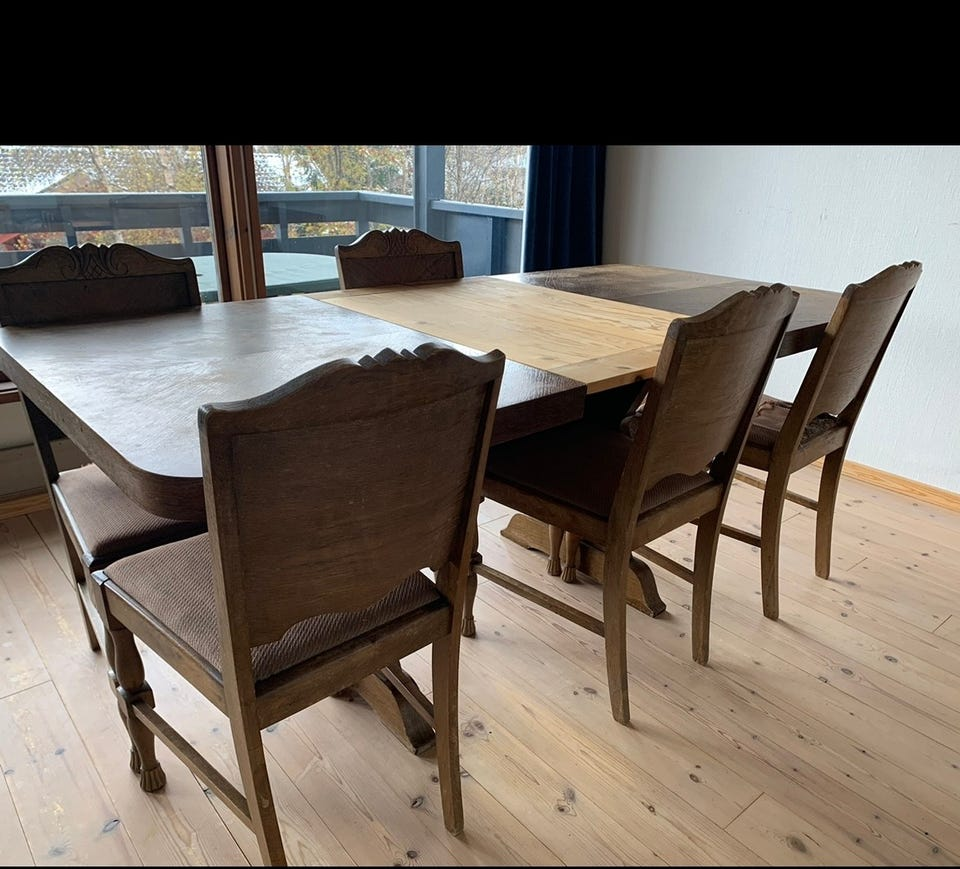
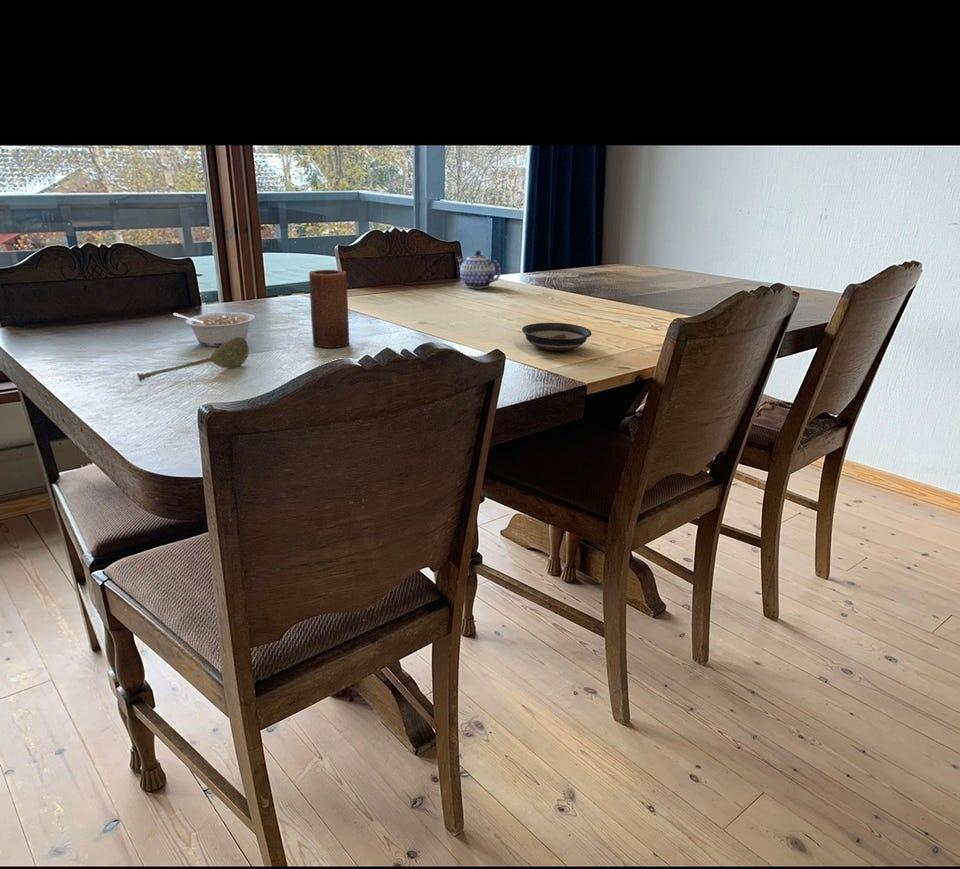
+ soupspoon (196, 361)
+ legume (218, 328)
+ saucer (556, 338)
+ candle (329, 308)
+ teapot (477, 268)
